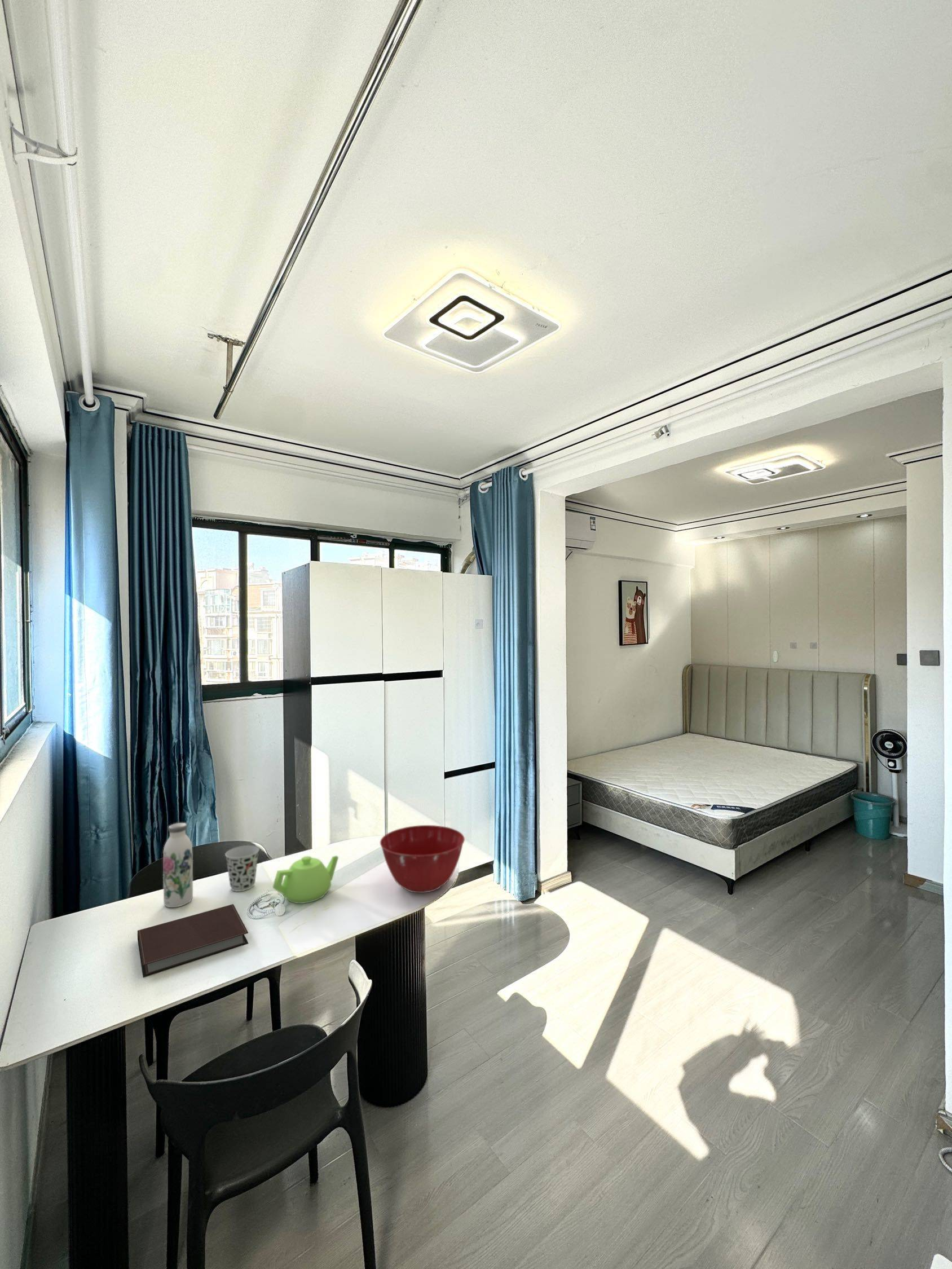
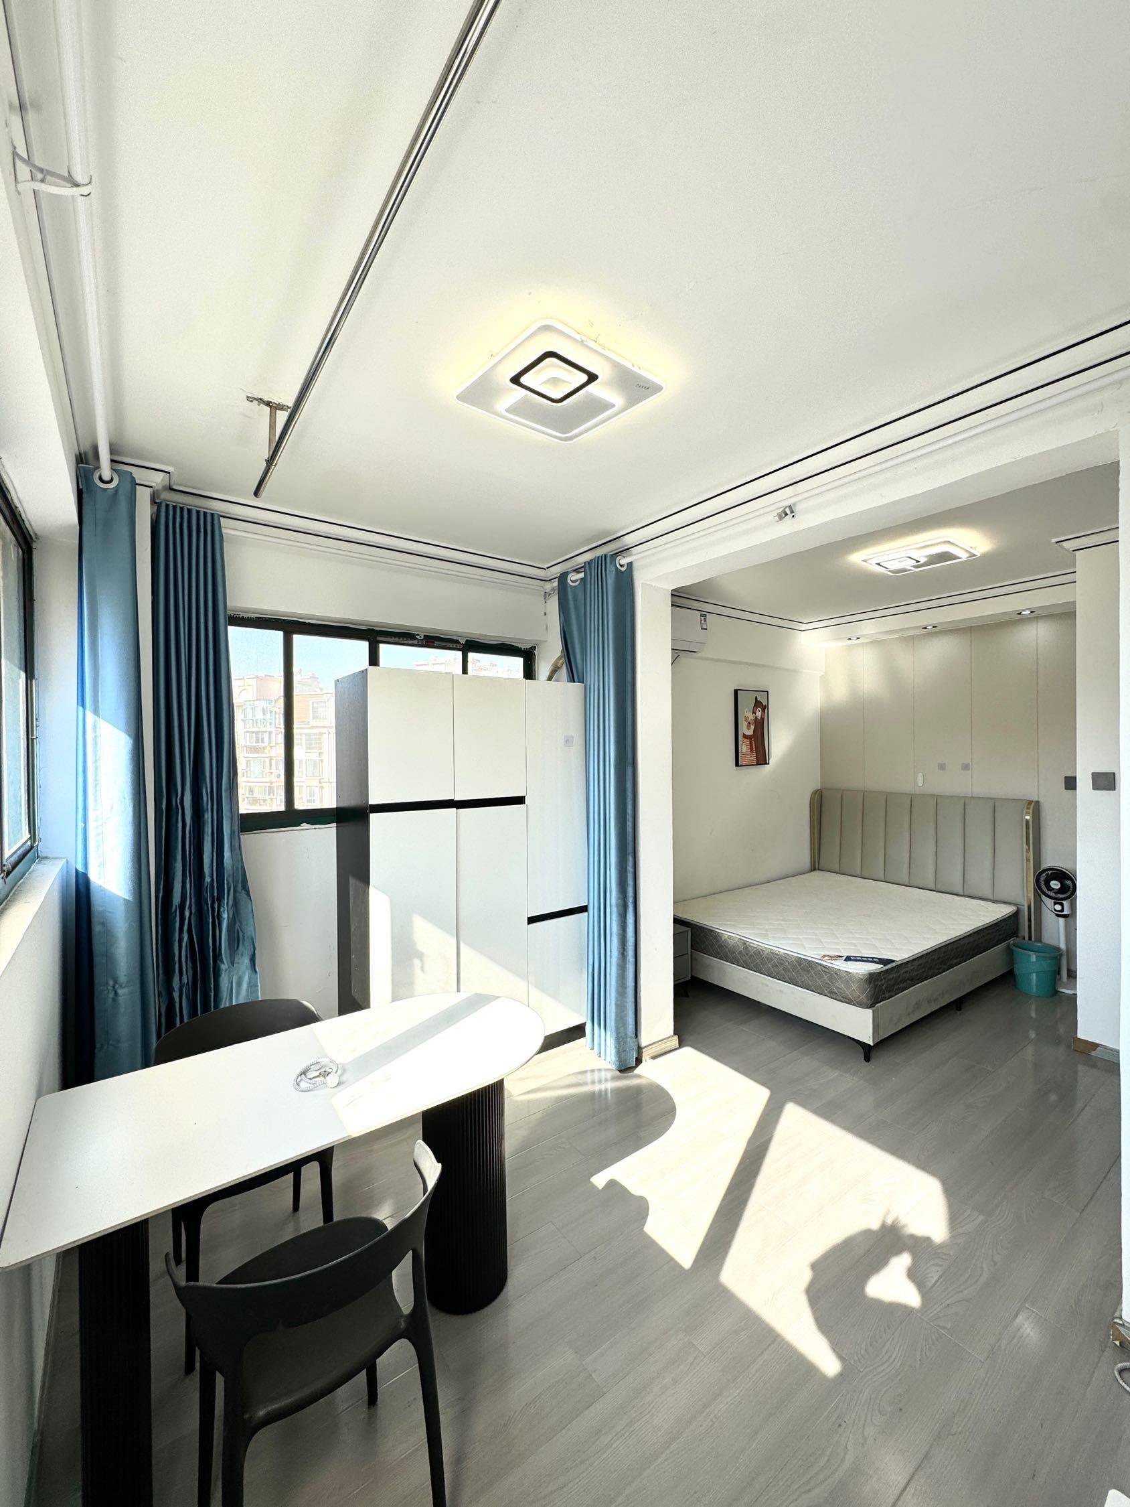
- notebook (192, 936)
- teapot (307, 875)
- water bottle (178, 863)
- cup (243, 869)
- mixing bowl (423, 861)
